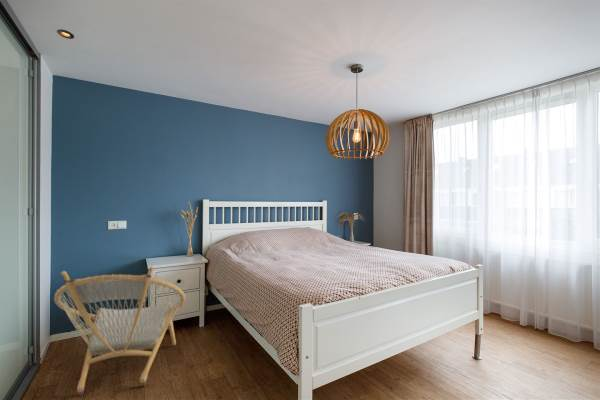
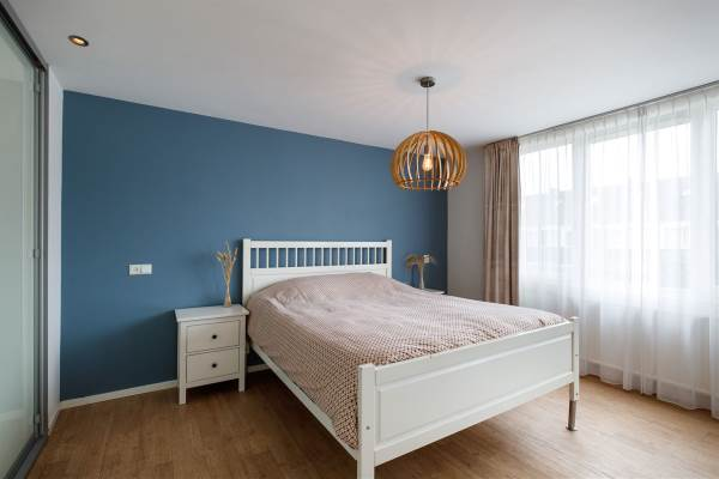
- armchair (125, 314)
